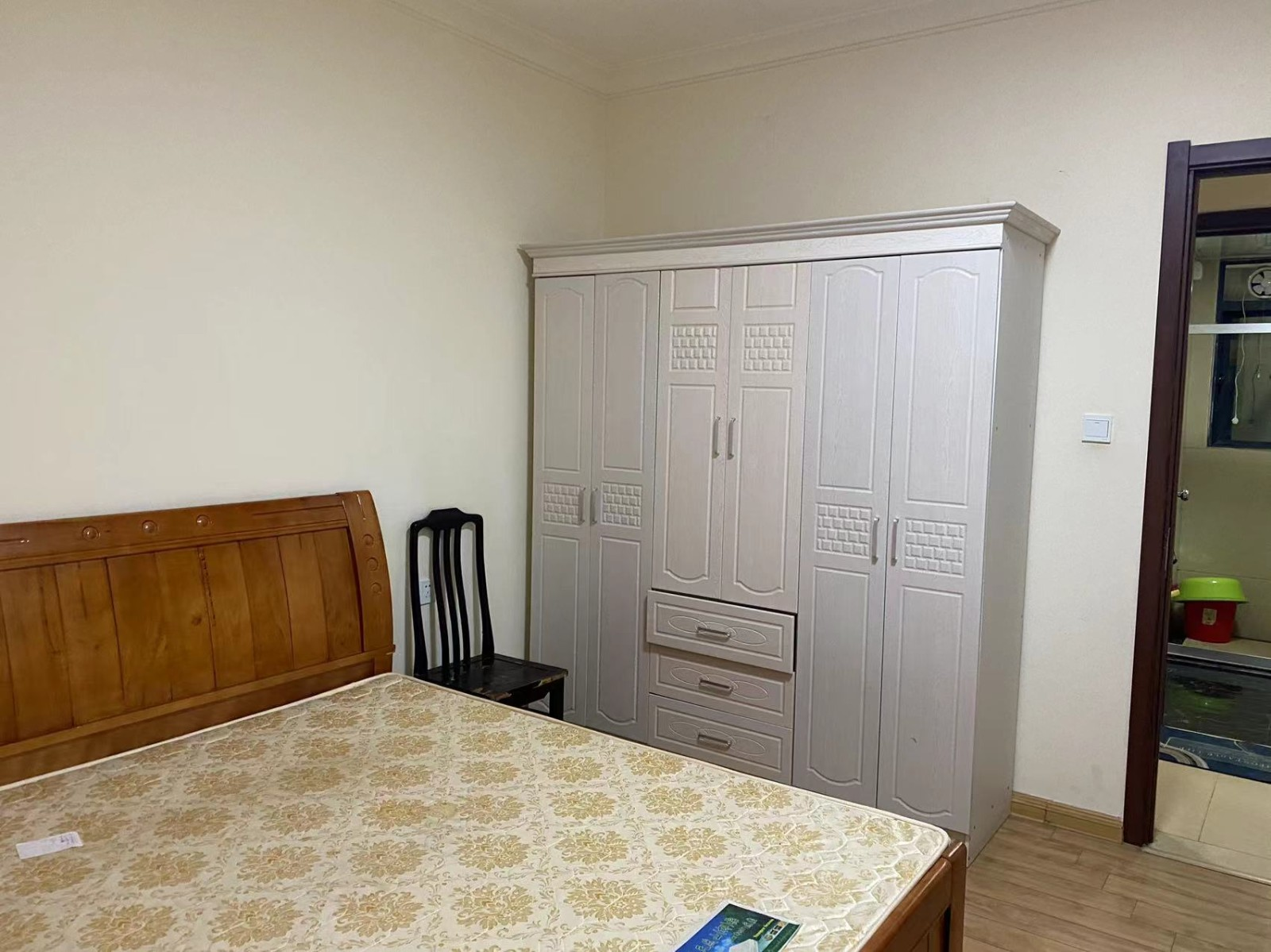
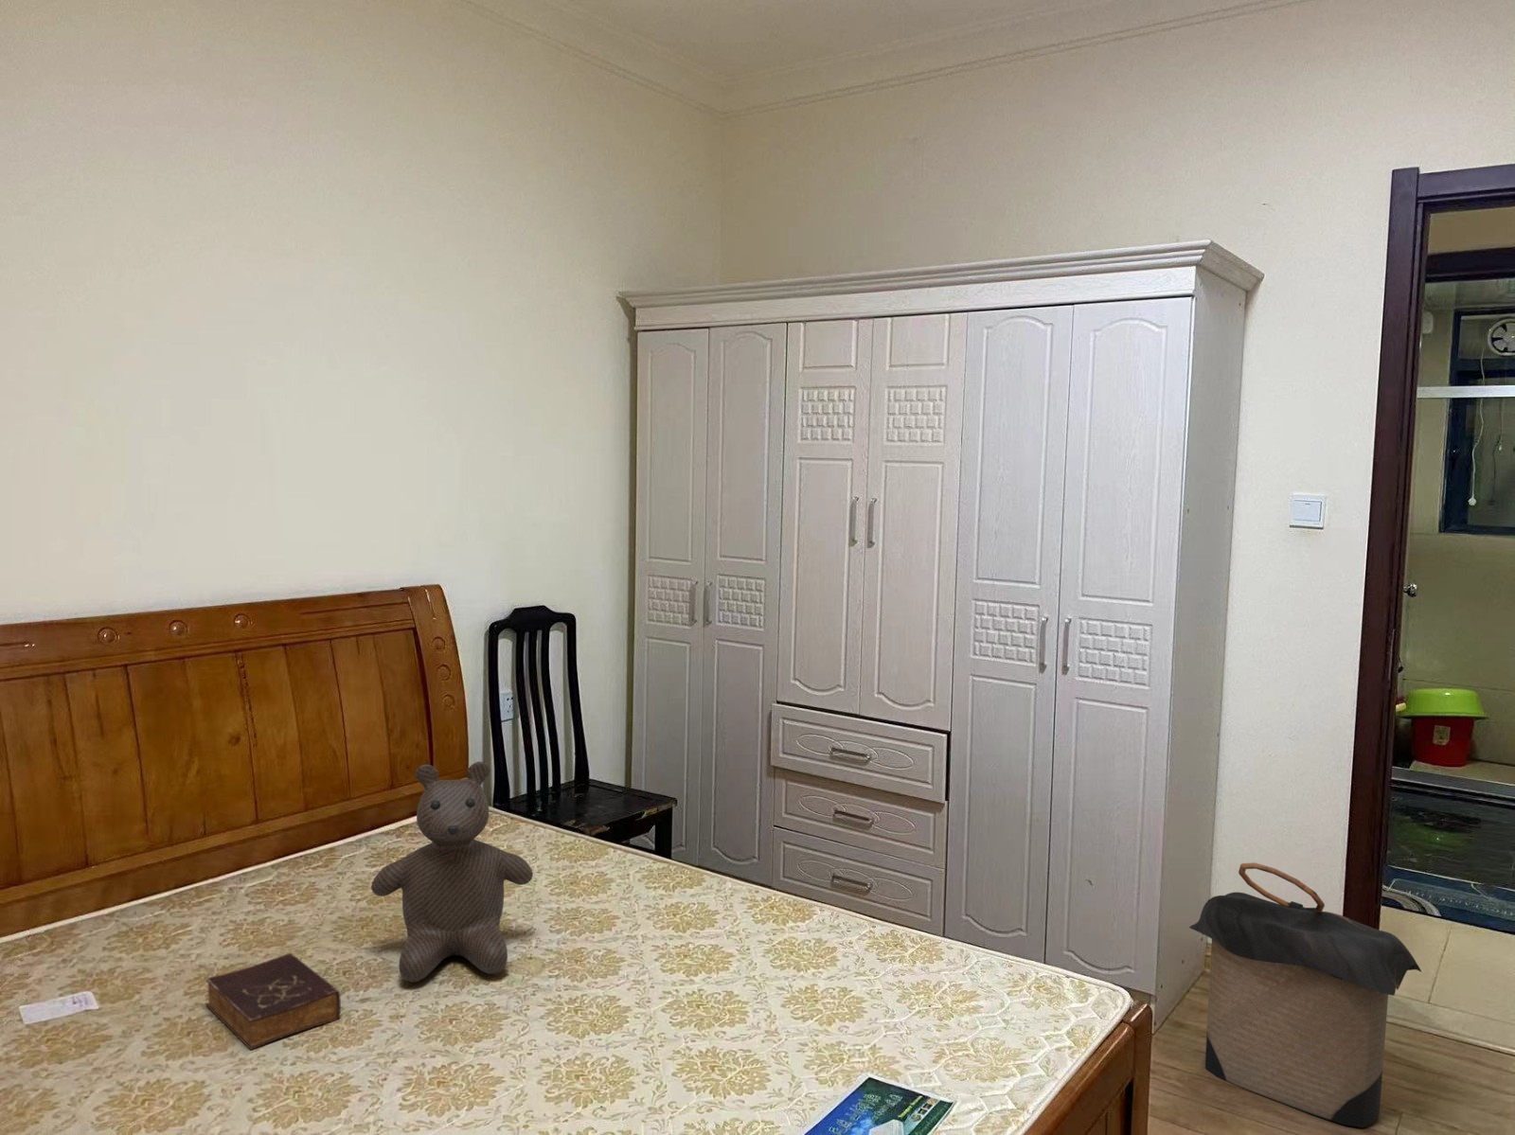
+ laundry hamper (1300, 976)
+ book (273, 998)
+ teddy bear (453, 864)
